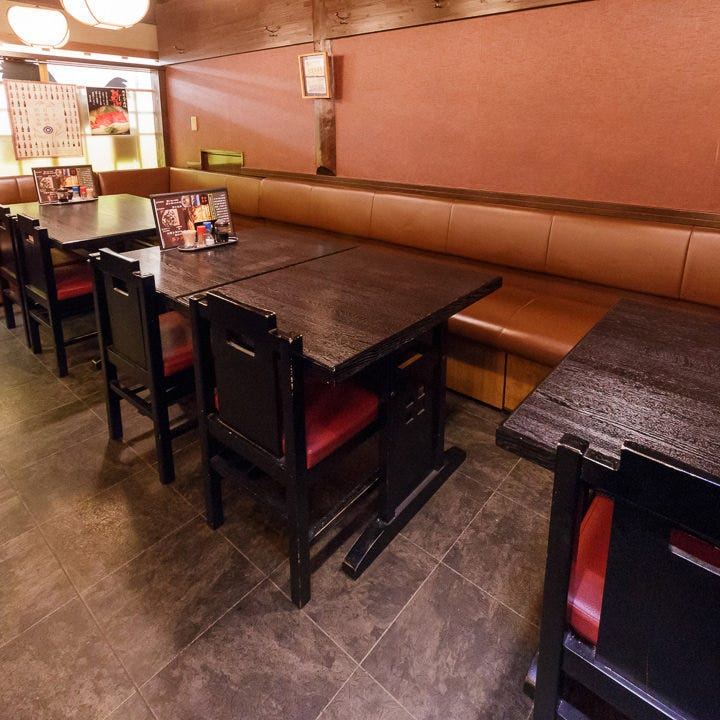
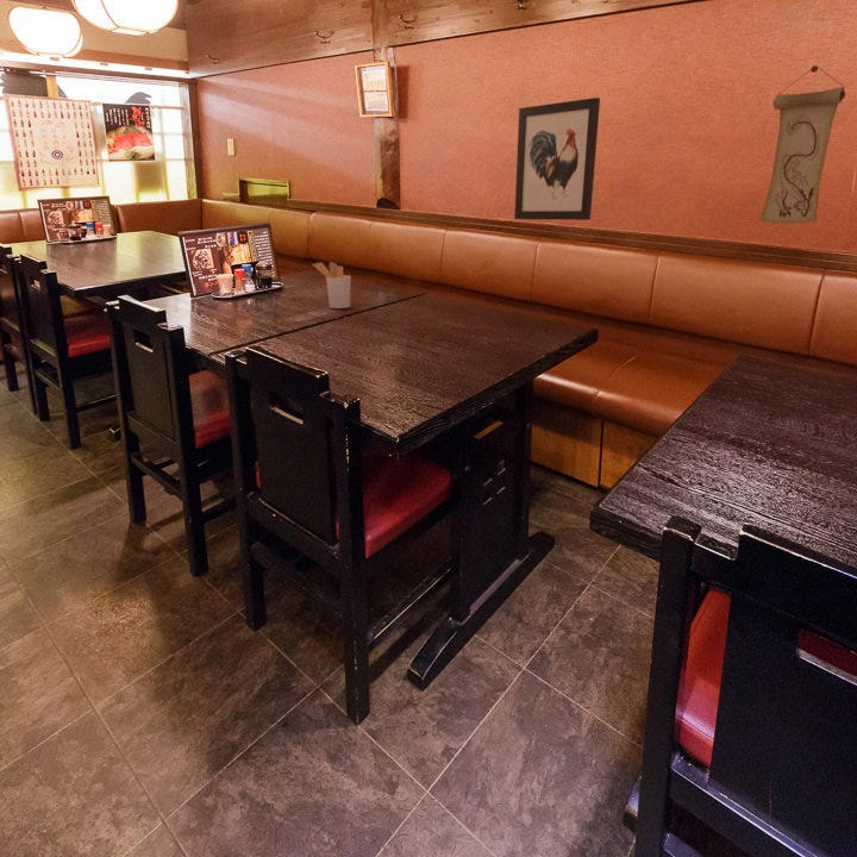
+ wall scroll (799, 146)
+ wall art (553, 163)
+ utensil holder (332, 283)
